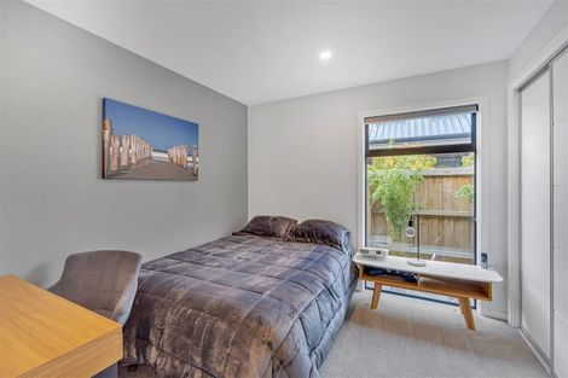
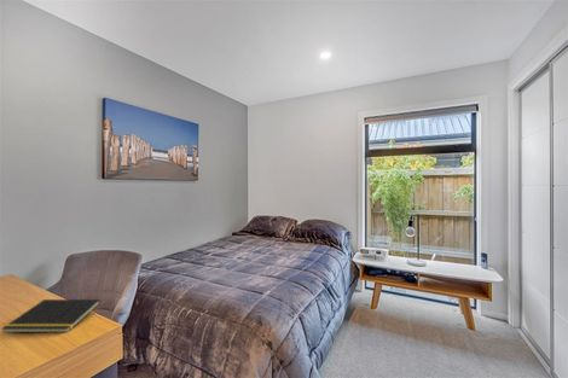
+ notepad (54, 314)
